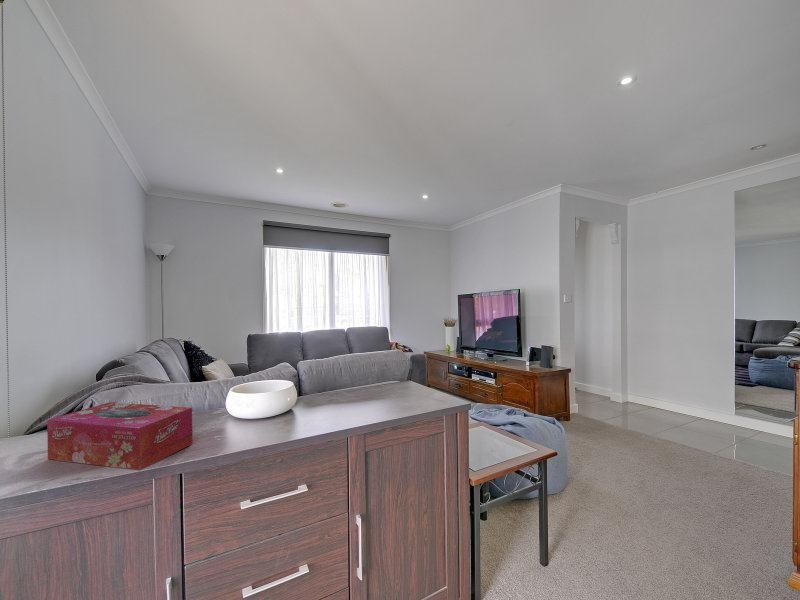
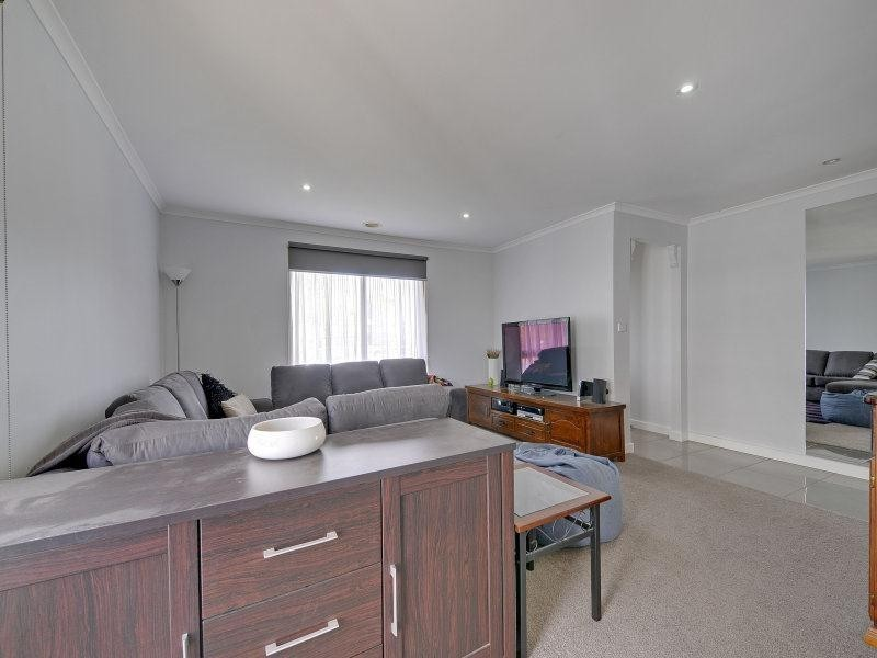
- tissue box (123, 432)
